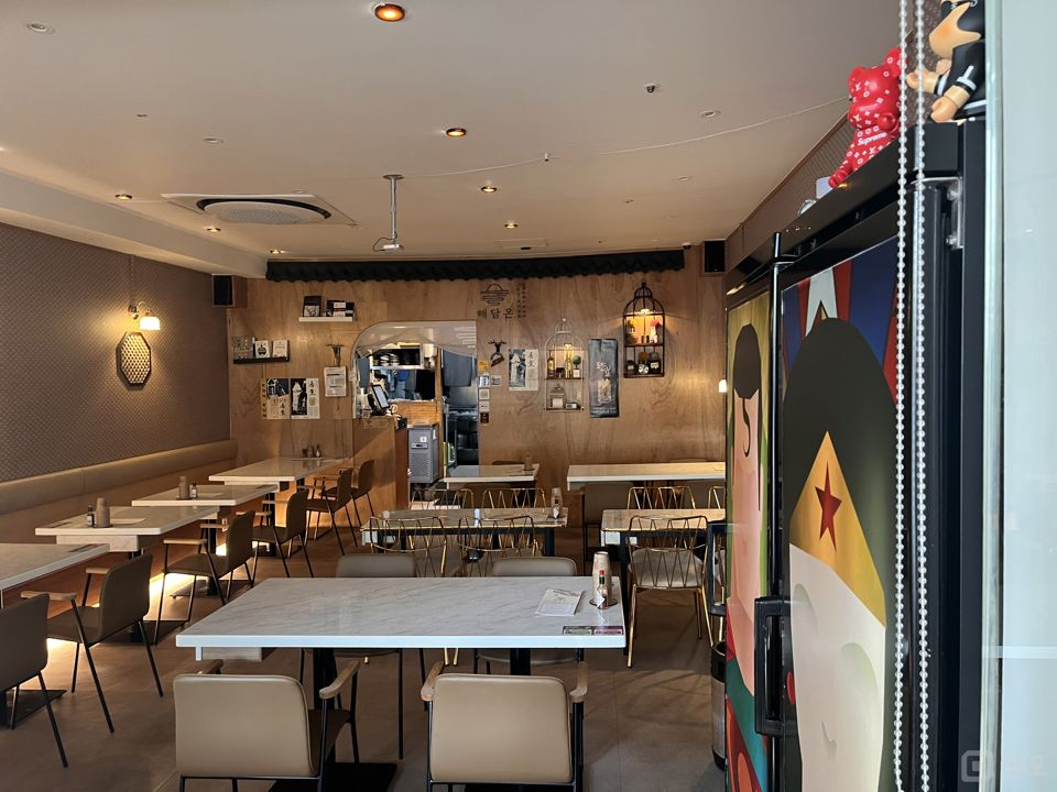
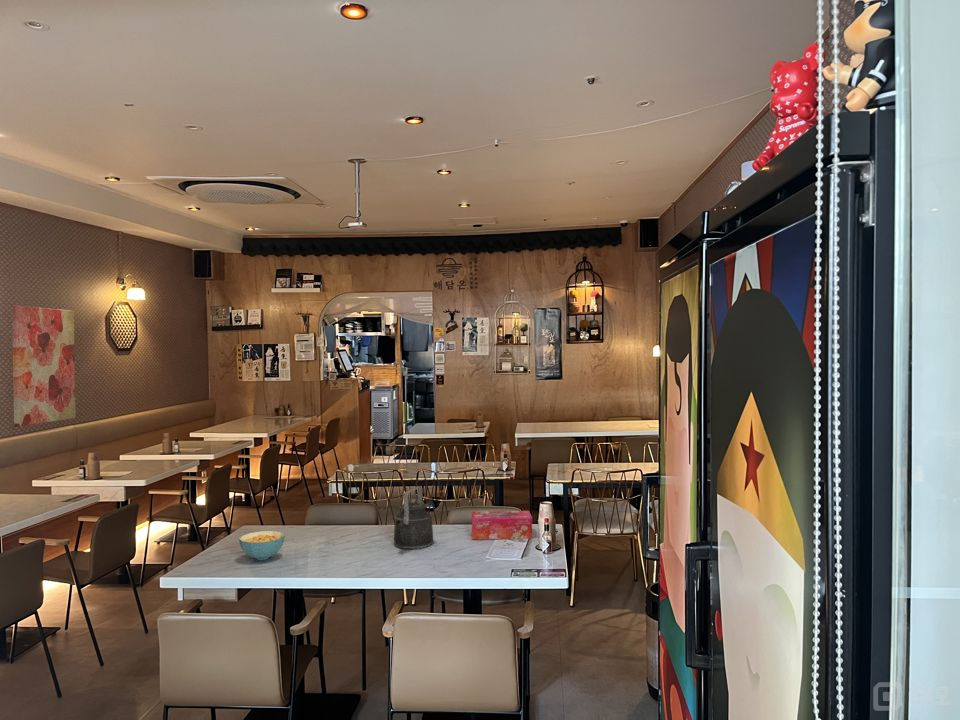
+ tissue box (501, 524)
+ kettle (409, 518)
+ wall art (45, 365)
+ cereal bowl (262, 547)
